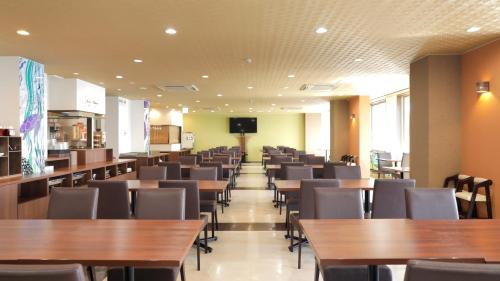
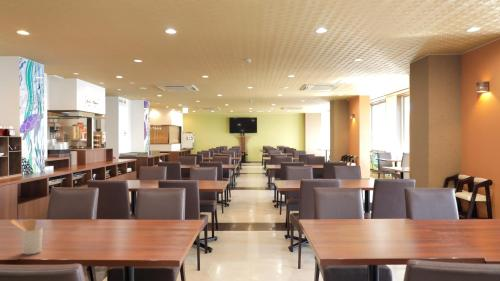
+ utensil holder (26, 235)
